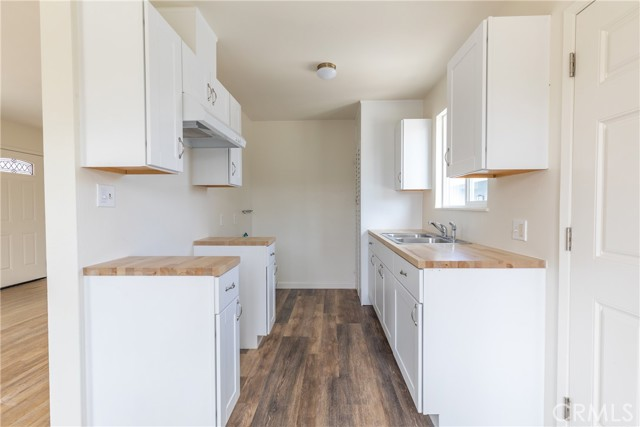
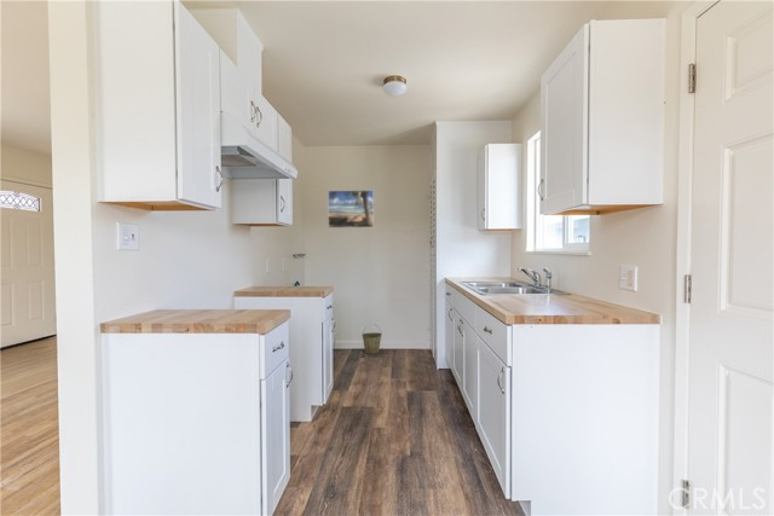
+ bucket (371, 337)
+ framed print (351, 209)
